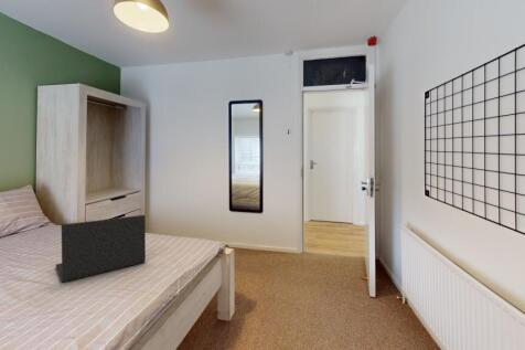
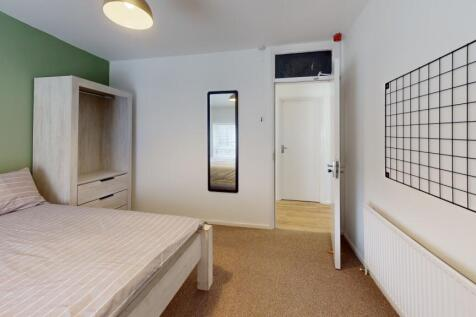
- laptop (101, 240)
